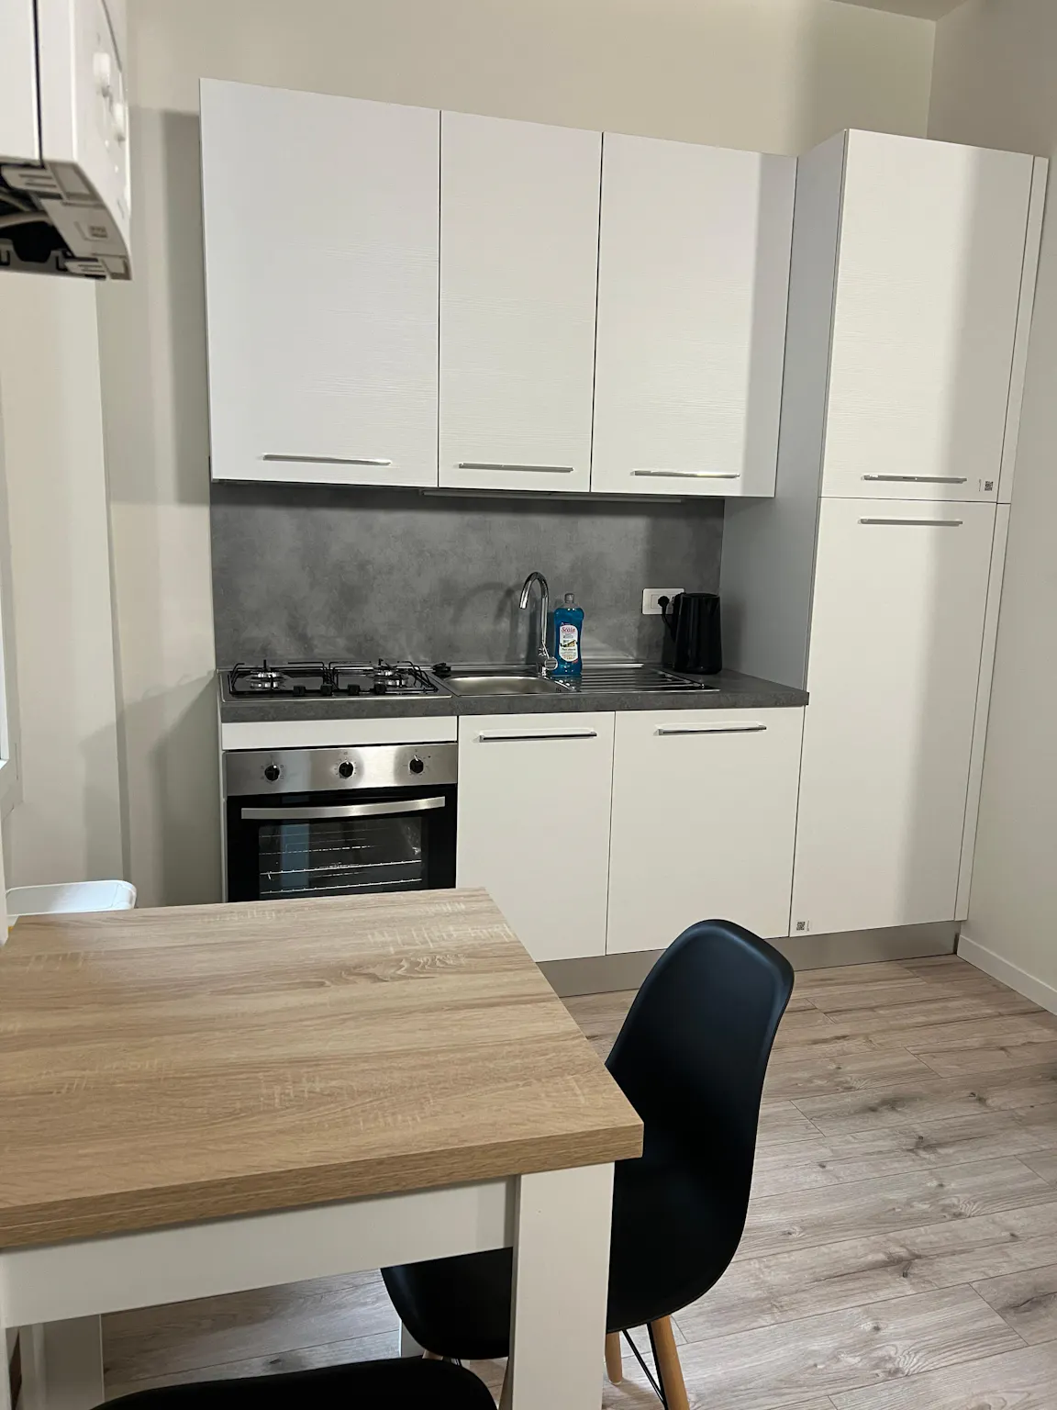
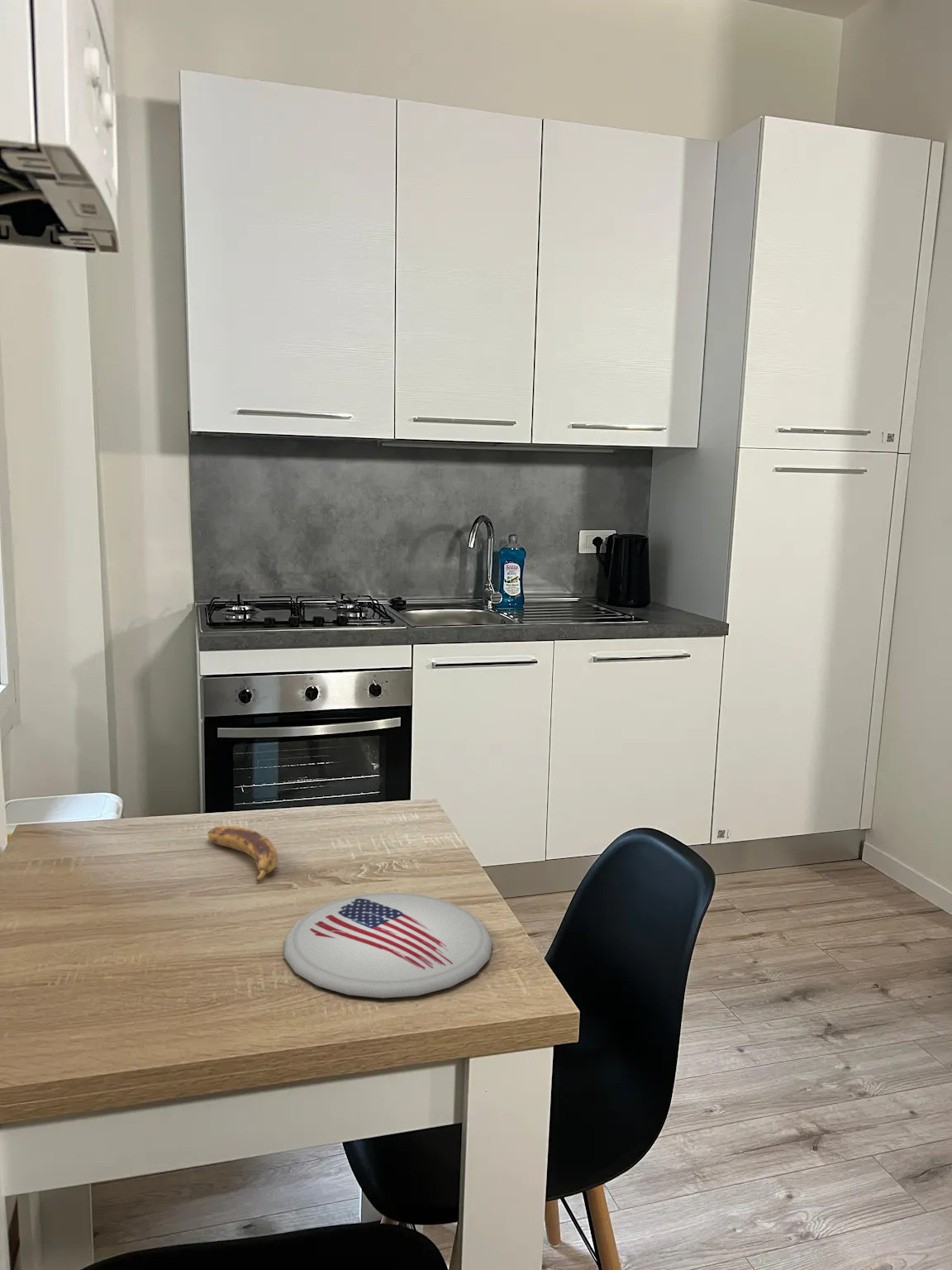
+ banana (243, 844)
+ plate (388, 937)
